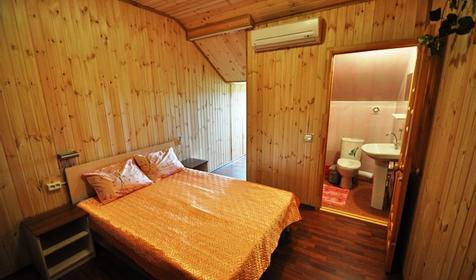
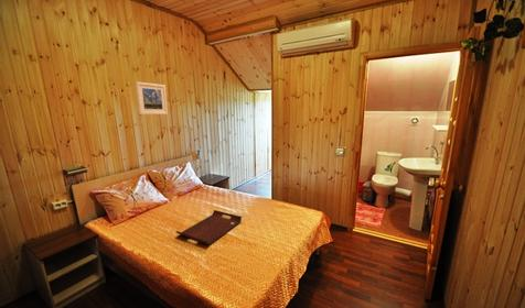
+ serving tray (211, 226)
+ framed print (152, 99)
